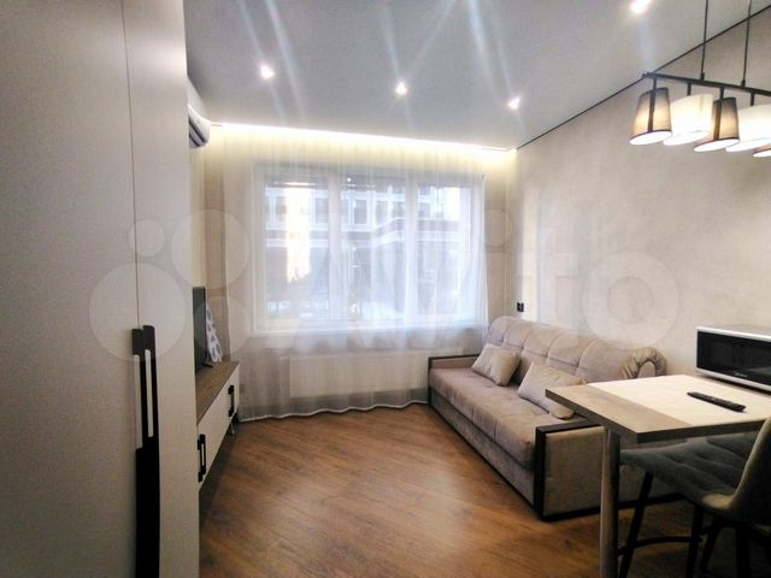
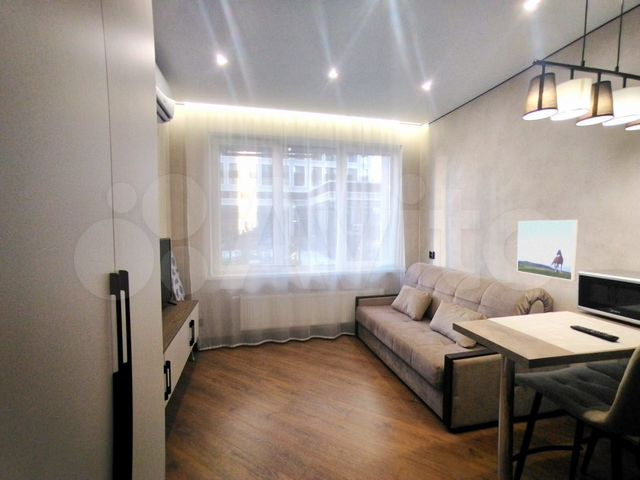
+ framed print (544, 248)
